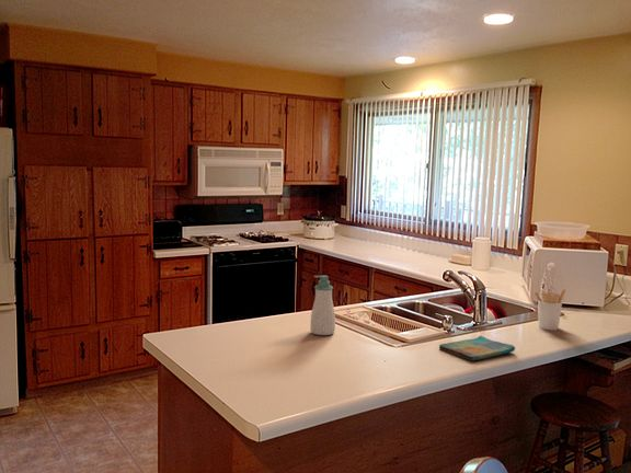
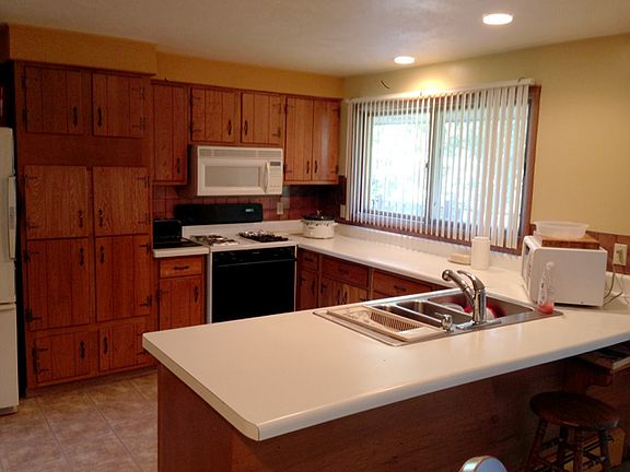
- soap bottle (323, 304)
- dish towel (477, 347)
- utensil holder (549, 309)
